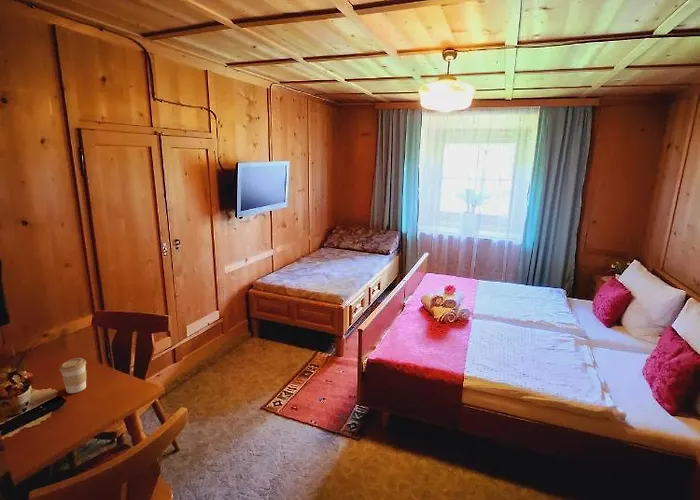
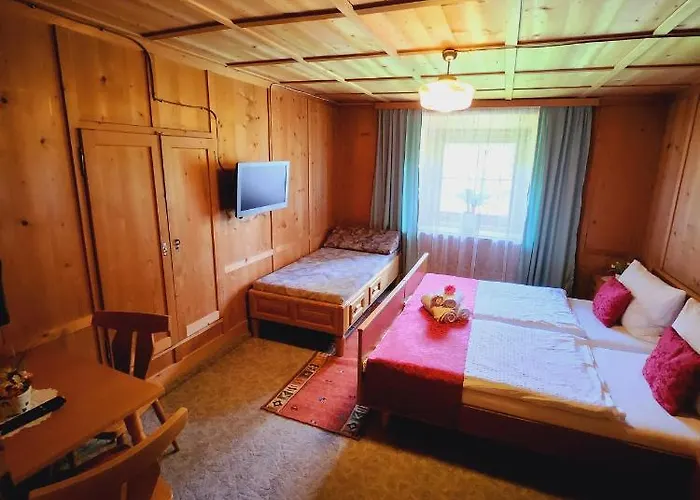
- coffee cup (74, 375)
